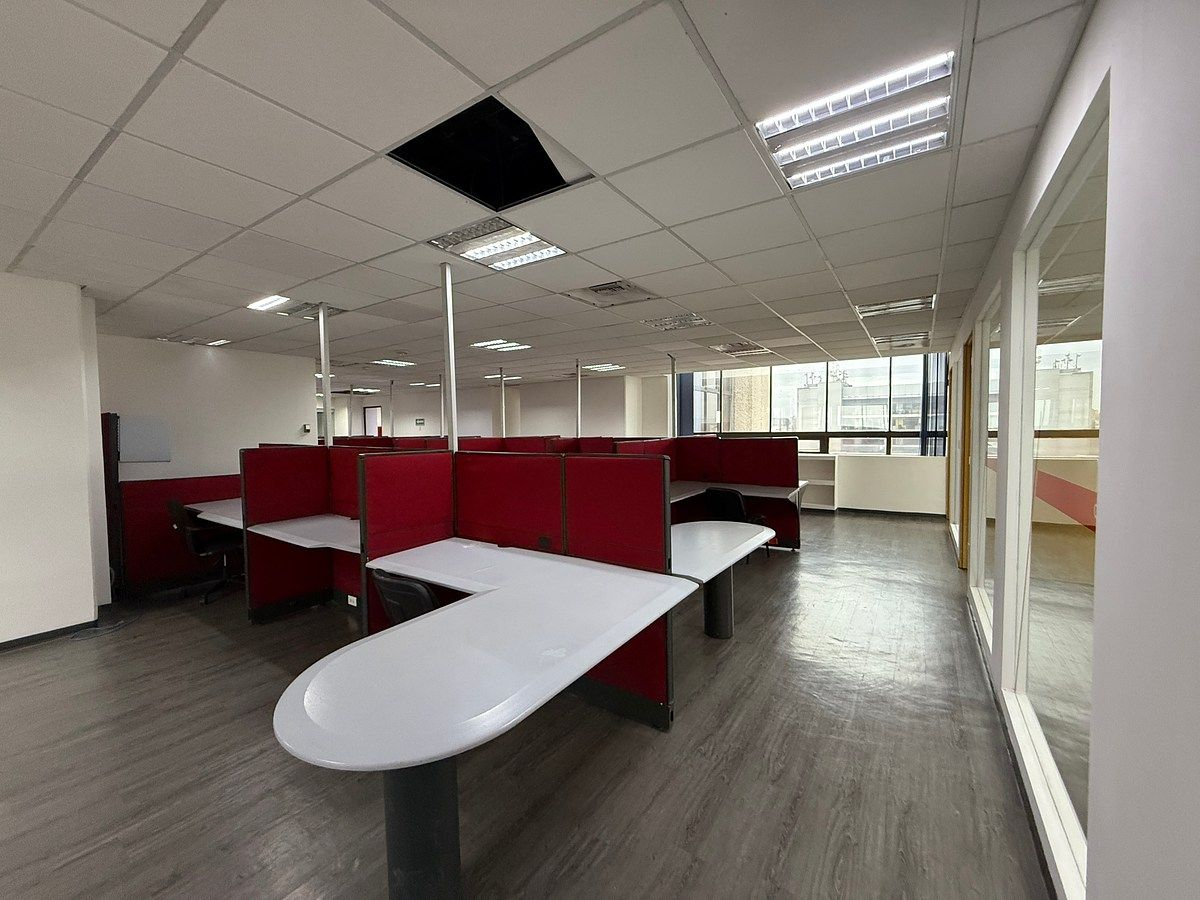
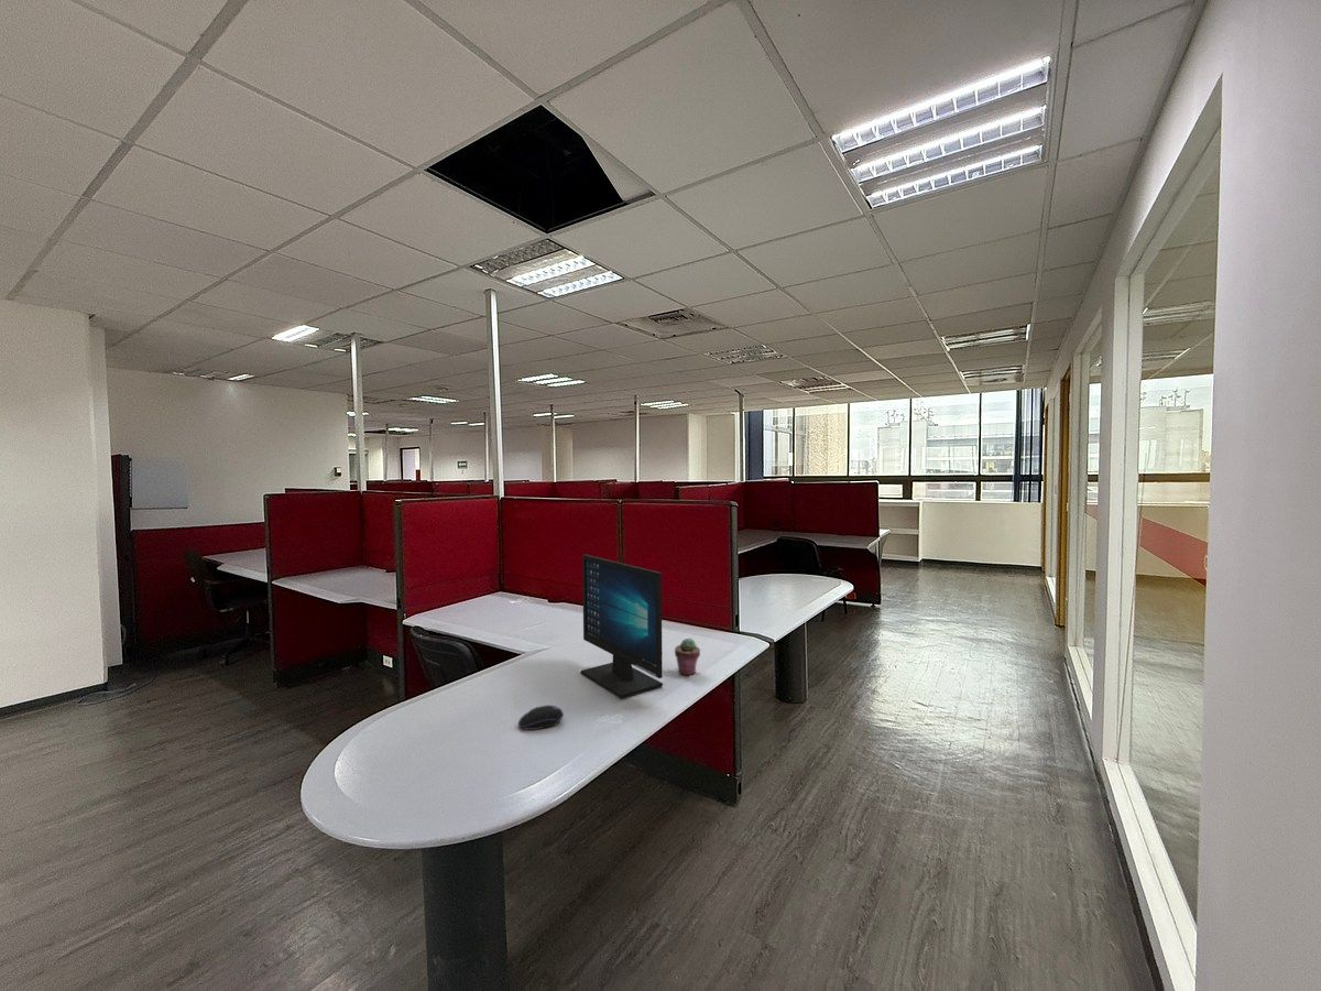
+ computer mouse (541, 716)
+ potted succulent (687, 655)
+ computer monitor (619, 621)
